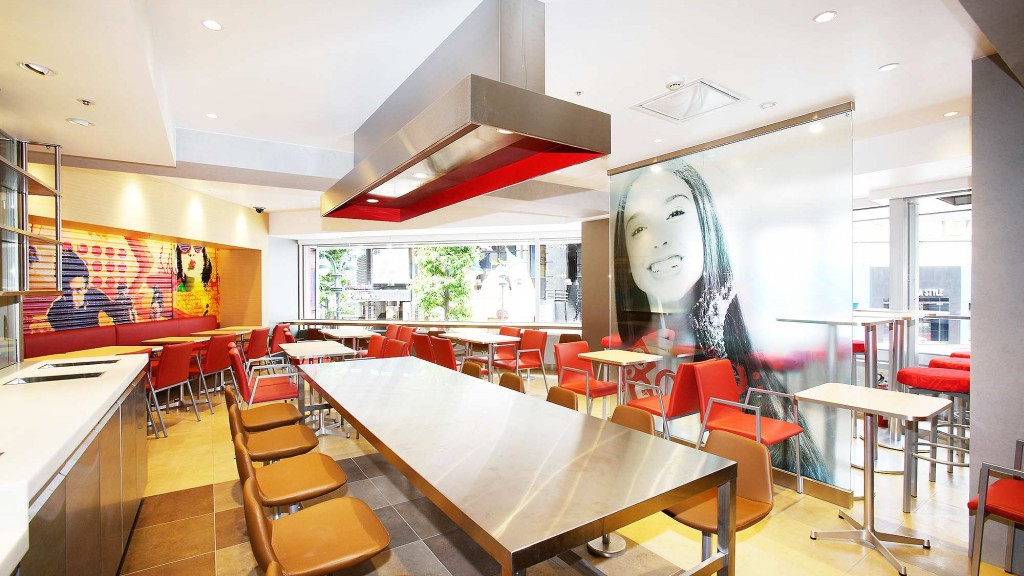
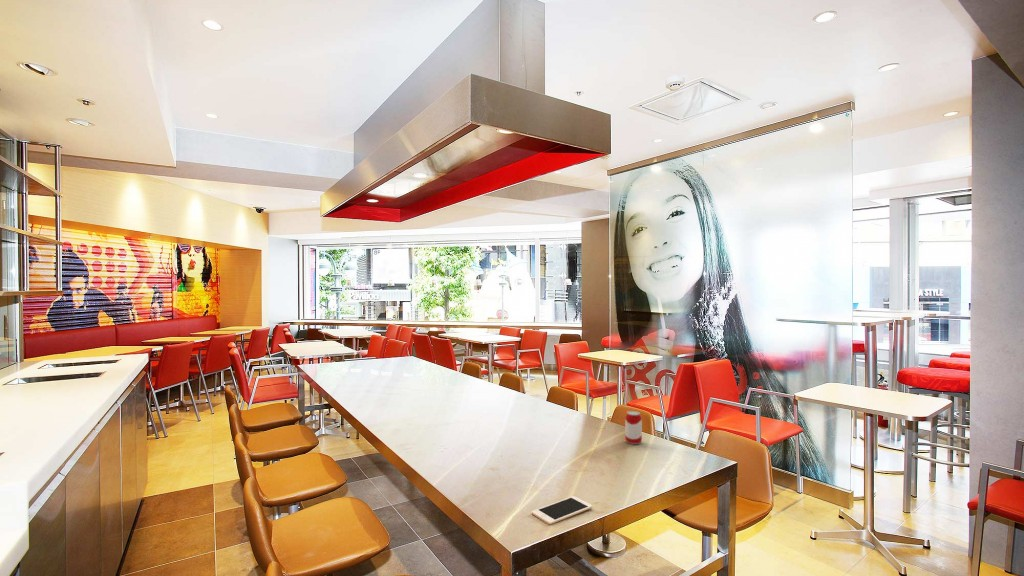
+ beverage can (633, 427)
+ cell phone (562, 509)
